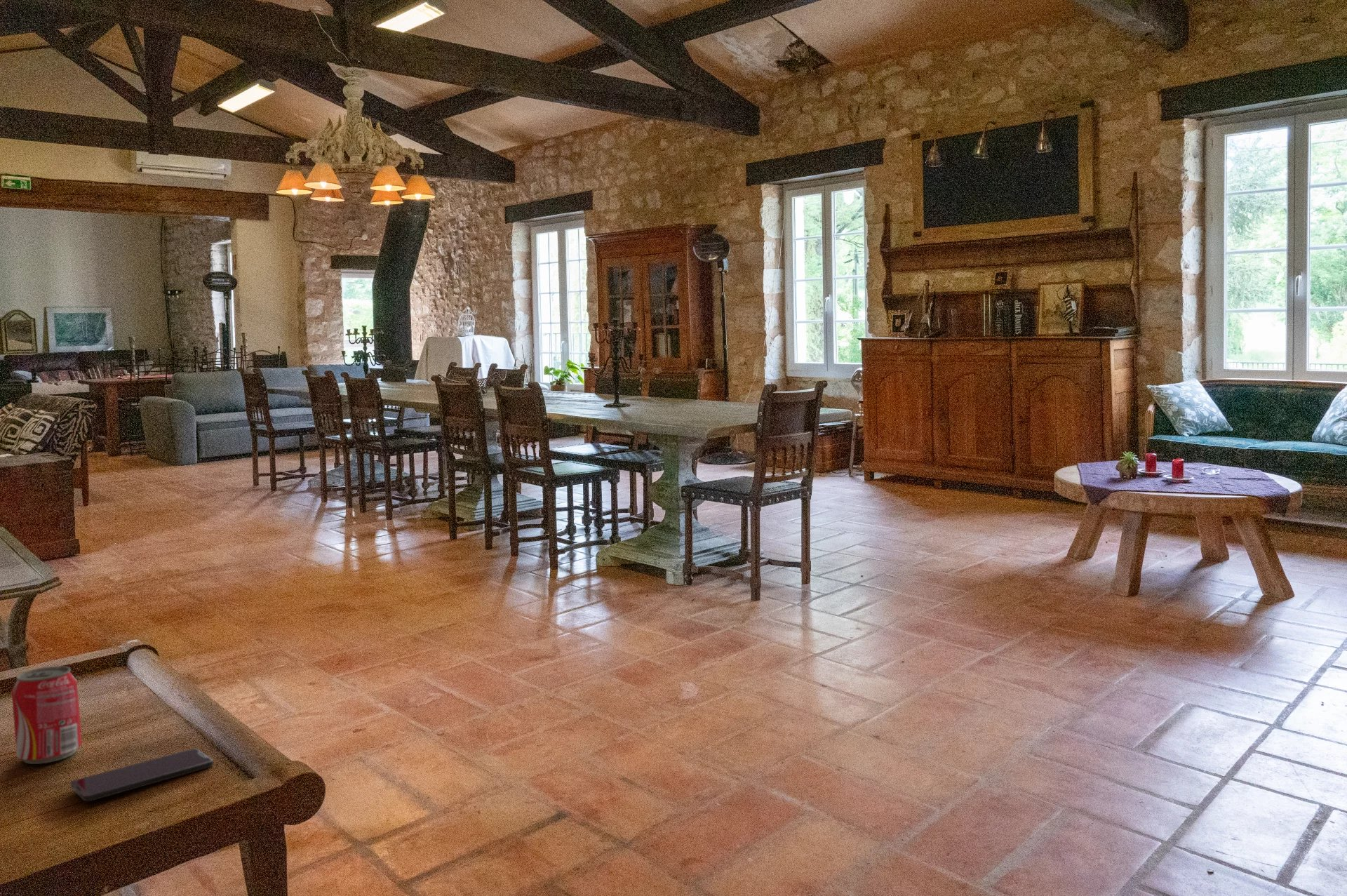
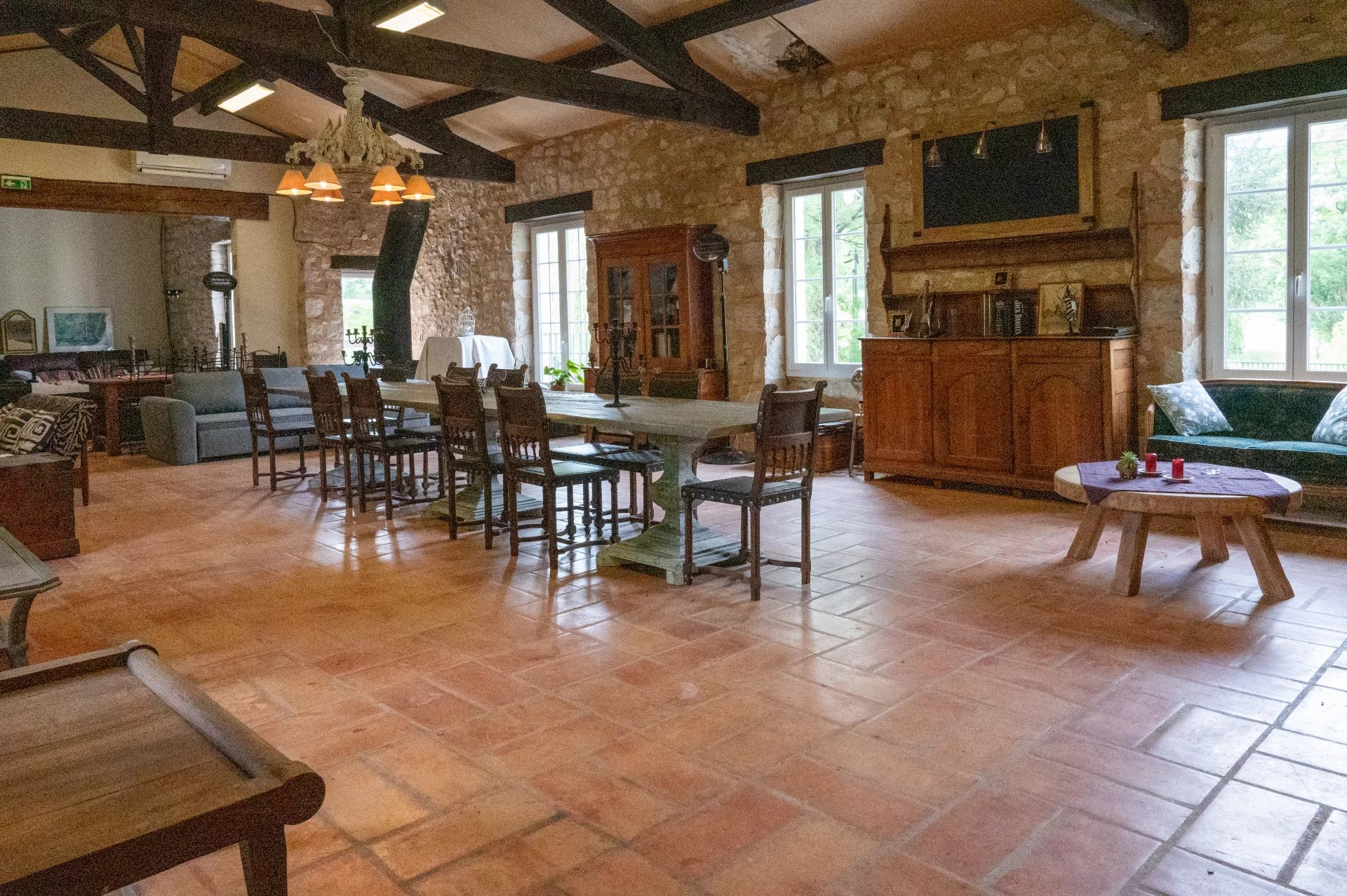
- smartphone (143, 774)
- beverage can (46, 714)
